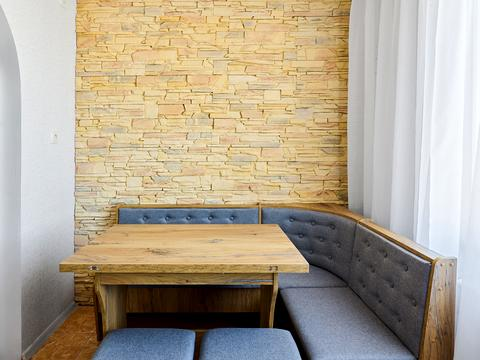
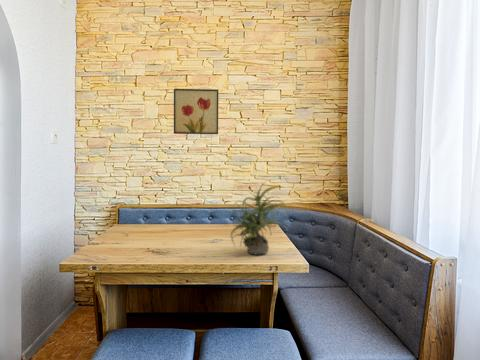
+ potted plant (260, 219)
+ wall art (196, 111)
